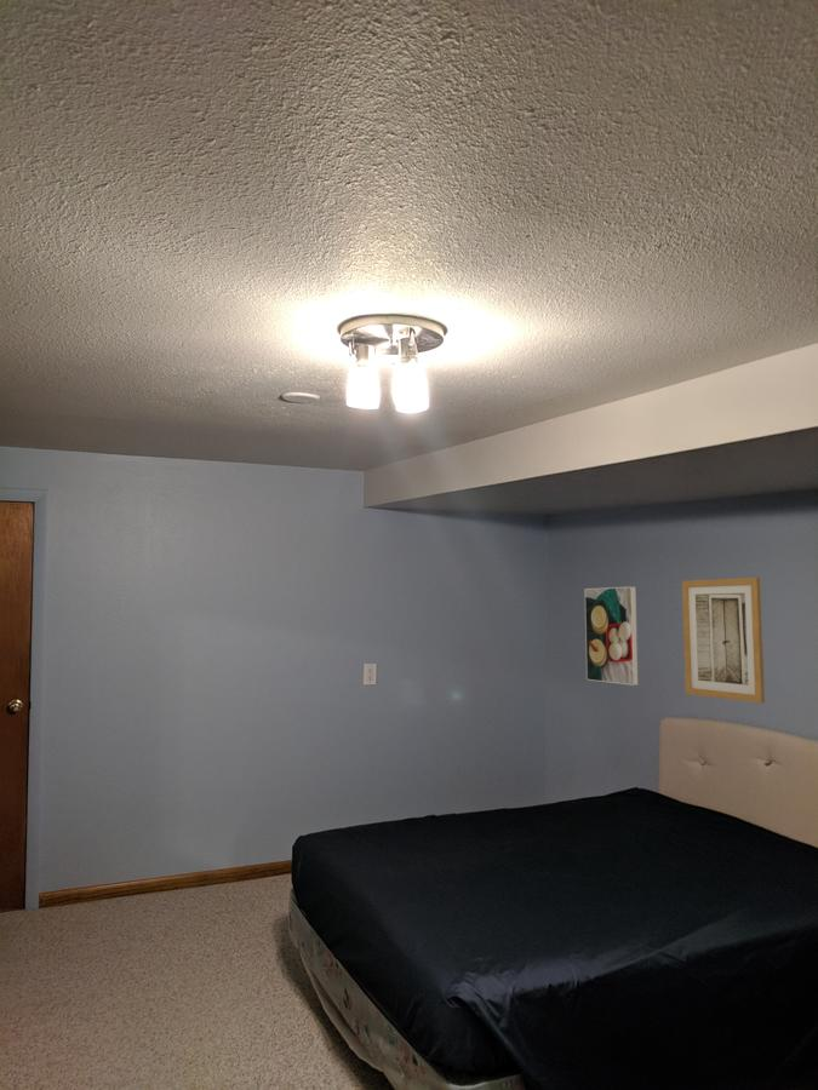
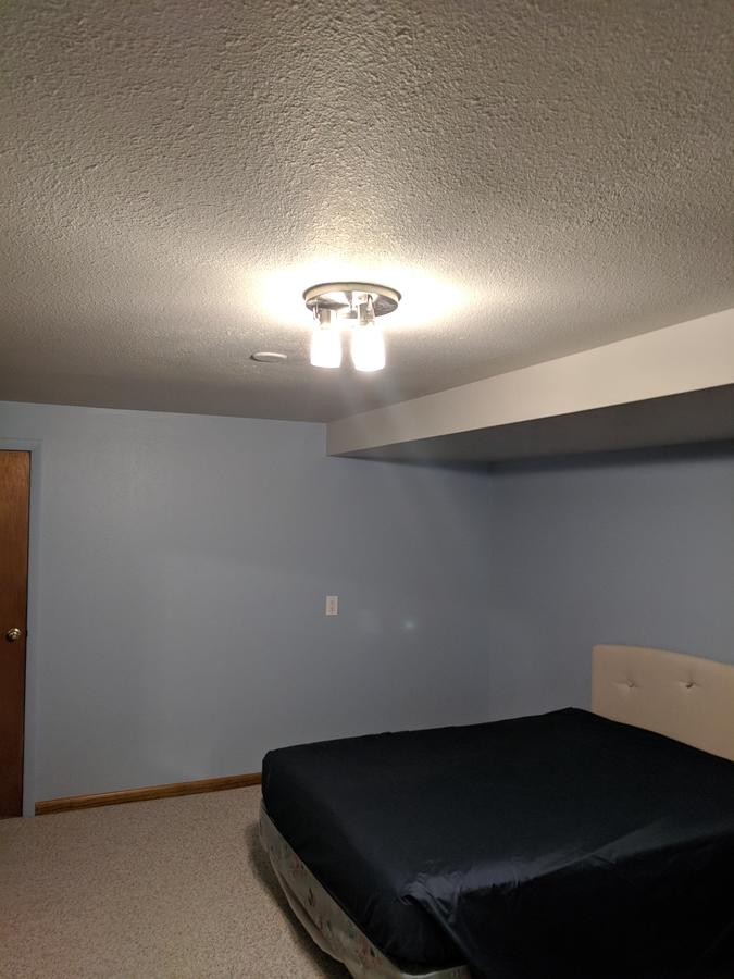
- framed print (610, 635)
- wall art (720, 638)
